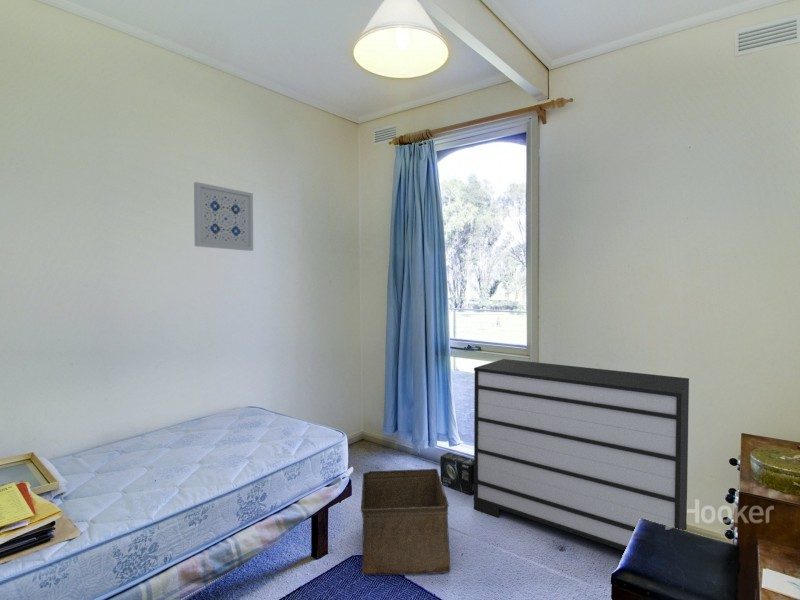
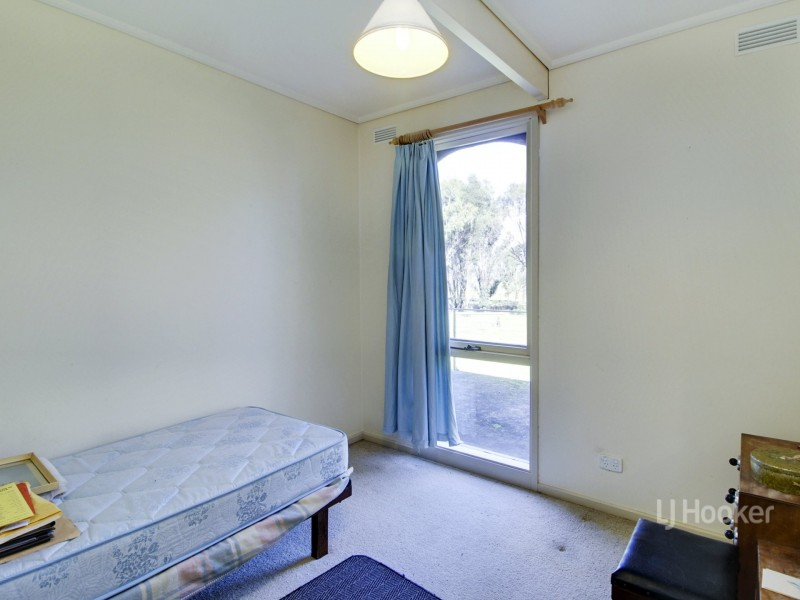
- storage bin (403, 517)
- box (459, 472)
- wall art (225, 218)
- dresser (574, 447)
